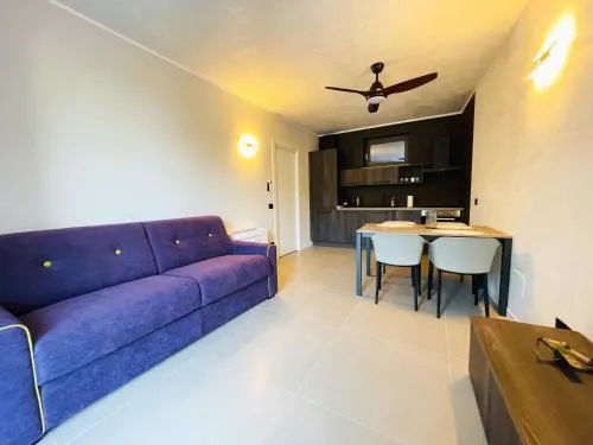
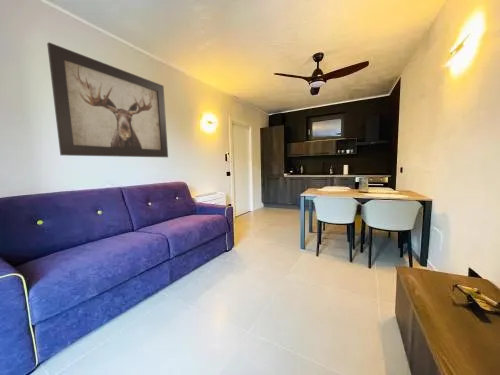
+ wall art (121, 113)
